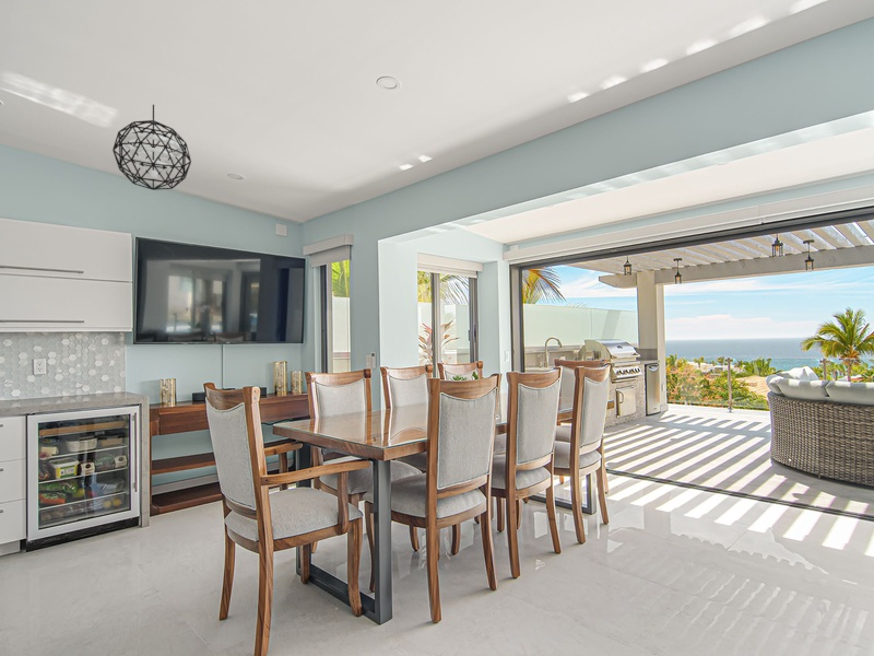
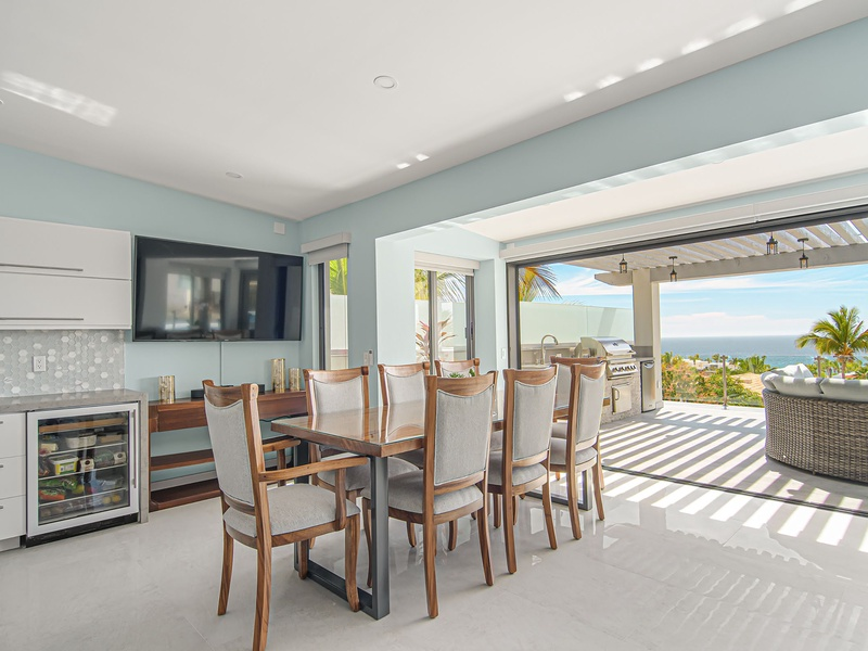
- pendant light (153, 147)
